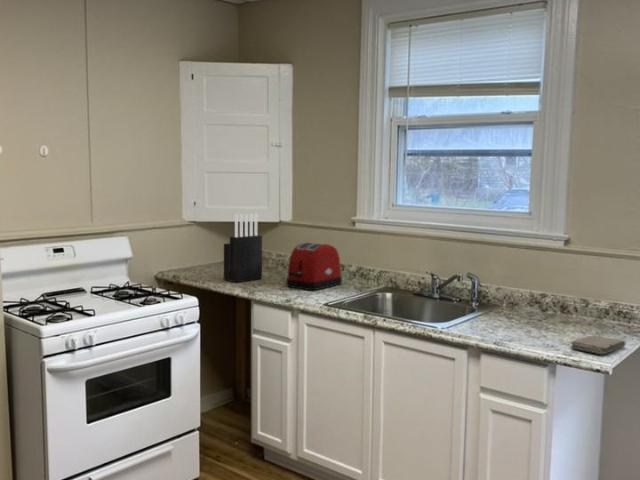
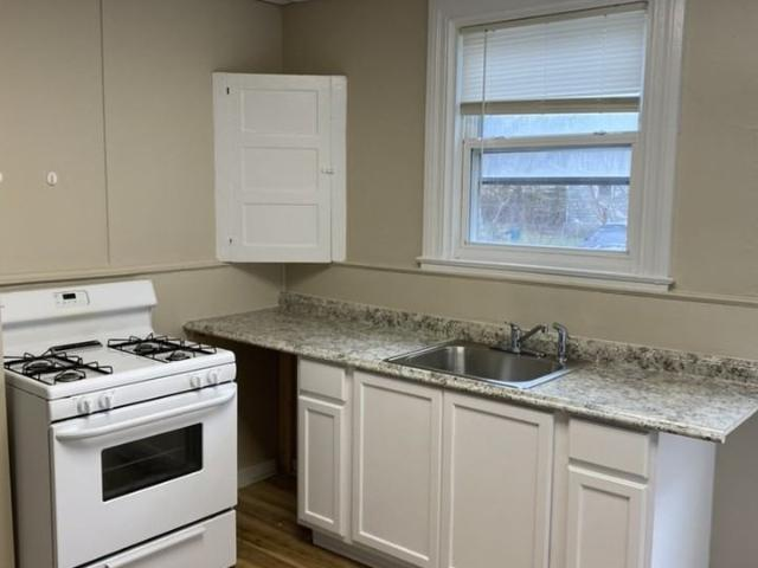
- knife block (241, 246)
- toaster (314, 264)
- washcloth (597, 343)
